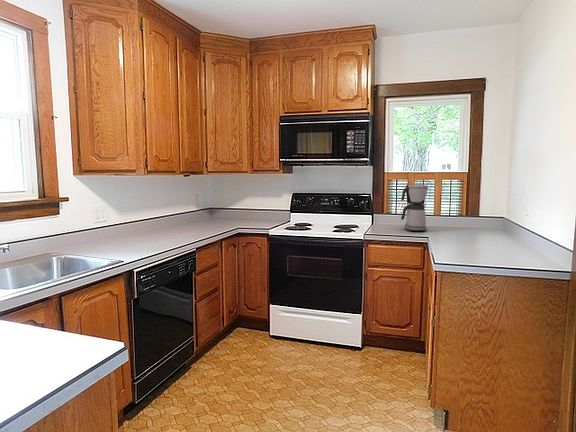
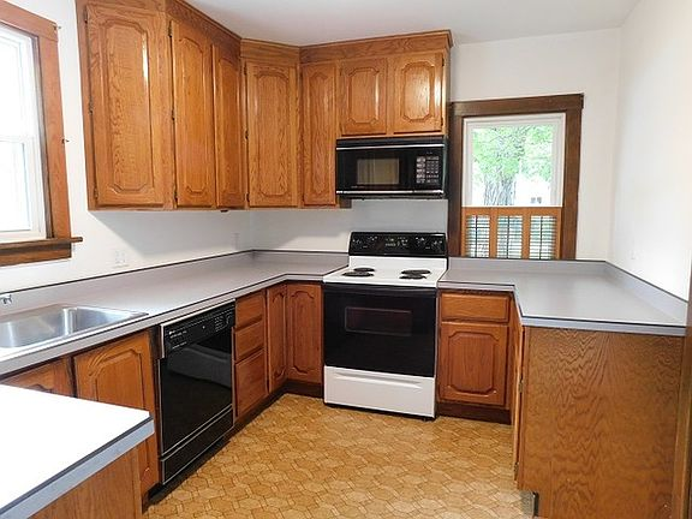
- coffee maker (413, 207)
